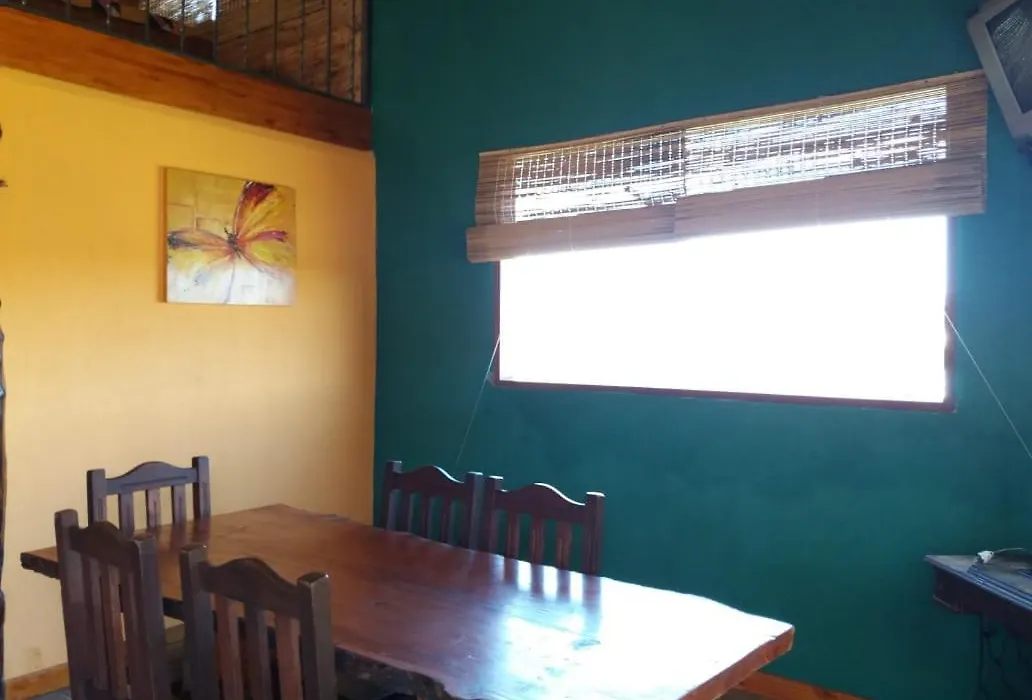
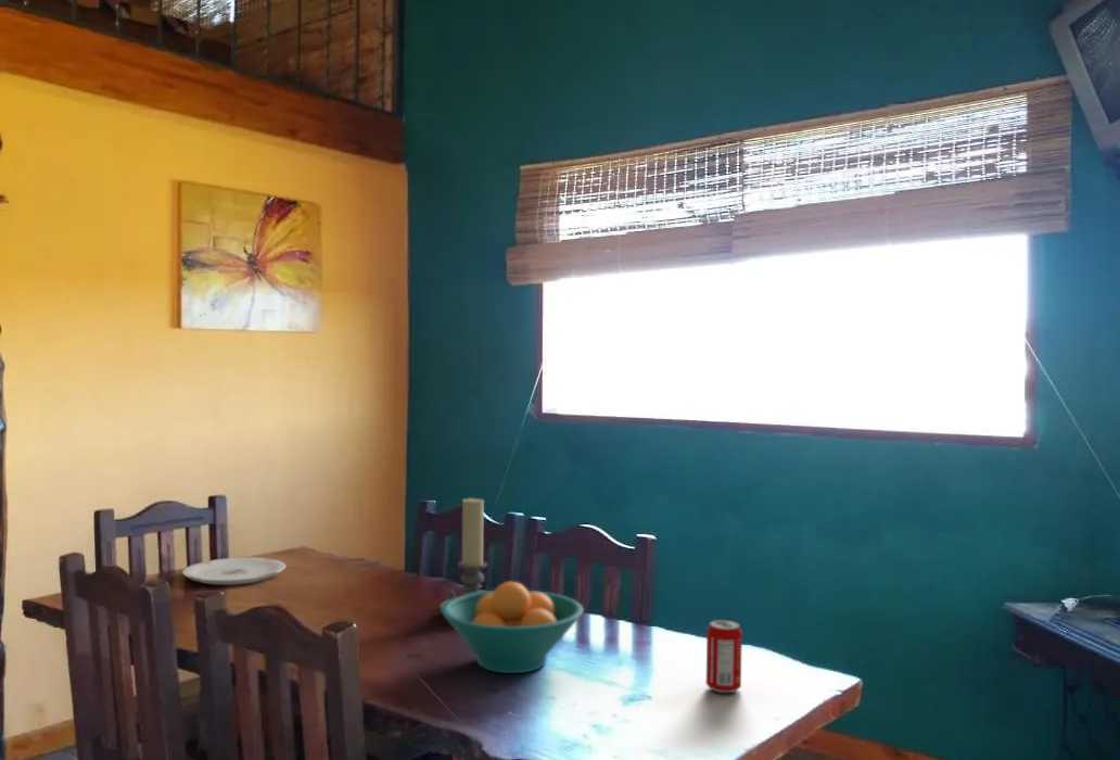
+ fruit bowl (512, 622)
+ plate (234, 571)
+ beverage can (724, 656)
+ candle holder (469, 555)
